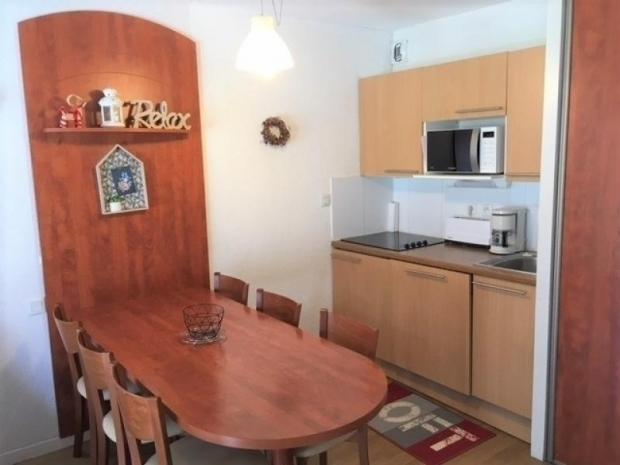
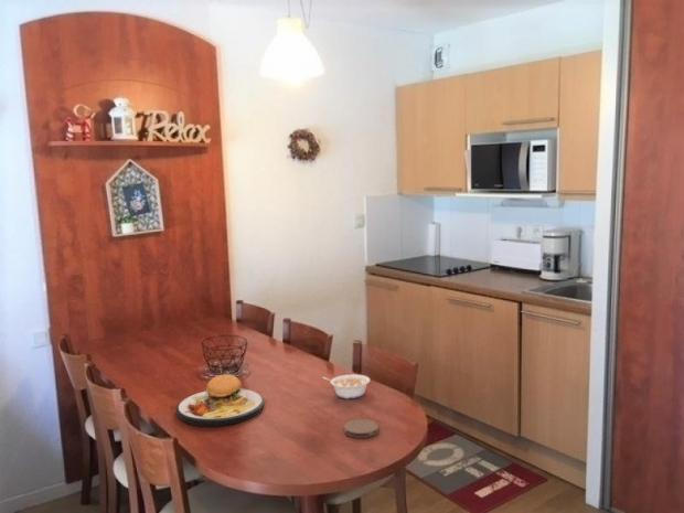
+ coaster (361, 428)
+ legume (349, 386)
+ plate (220, 387)
